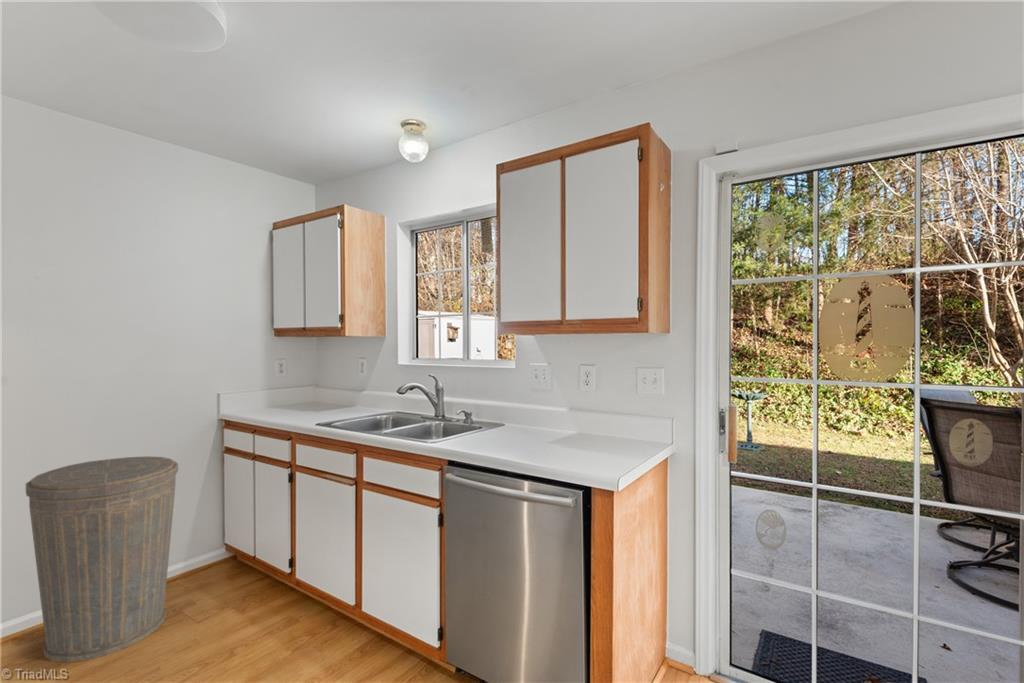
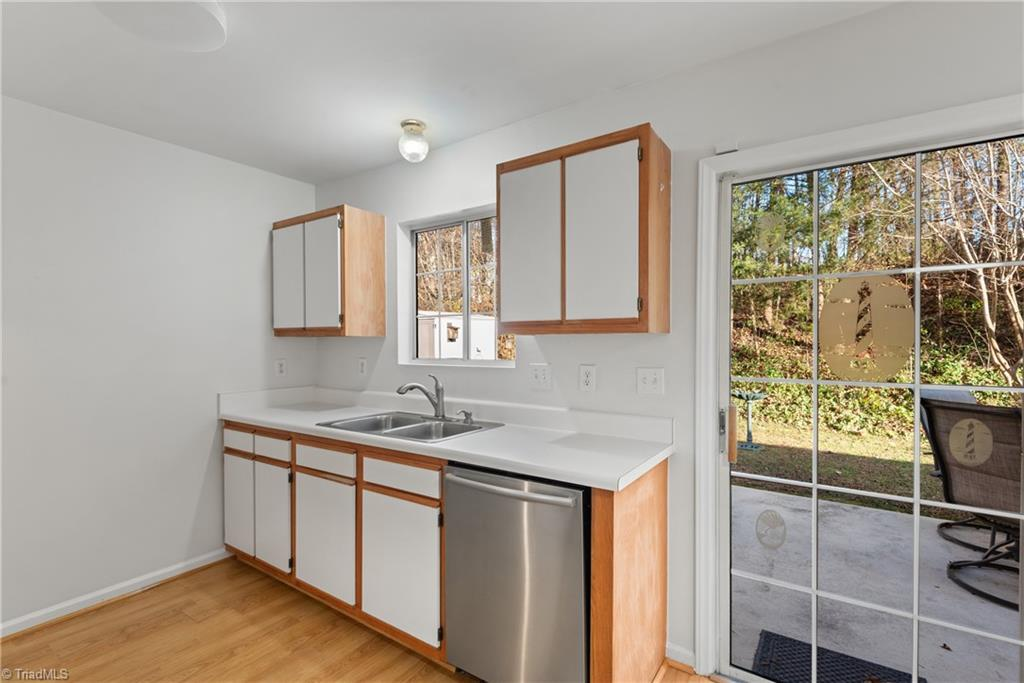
- trash can (107, 550)
